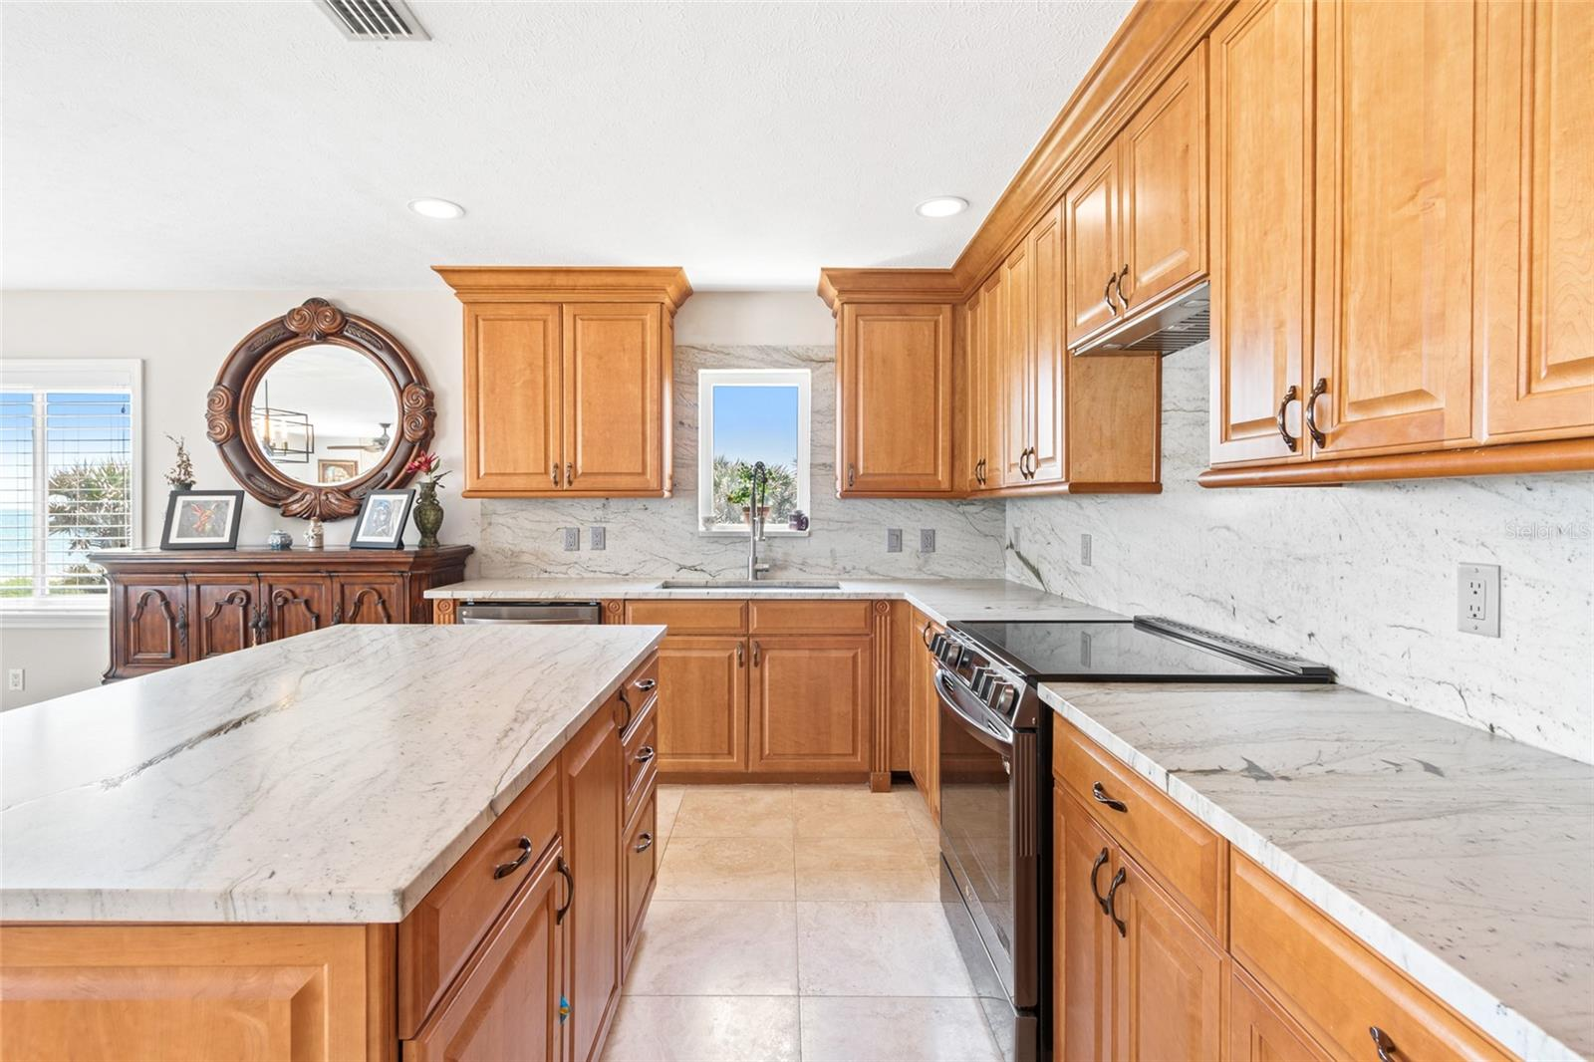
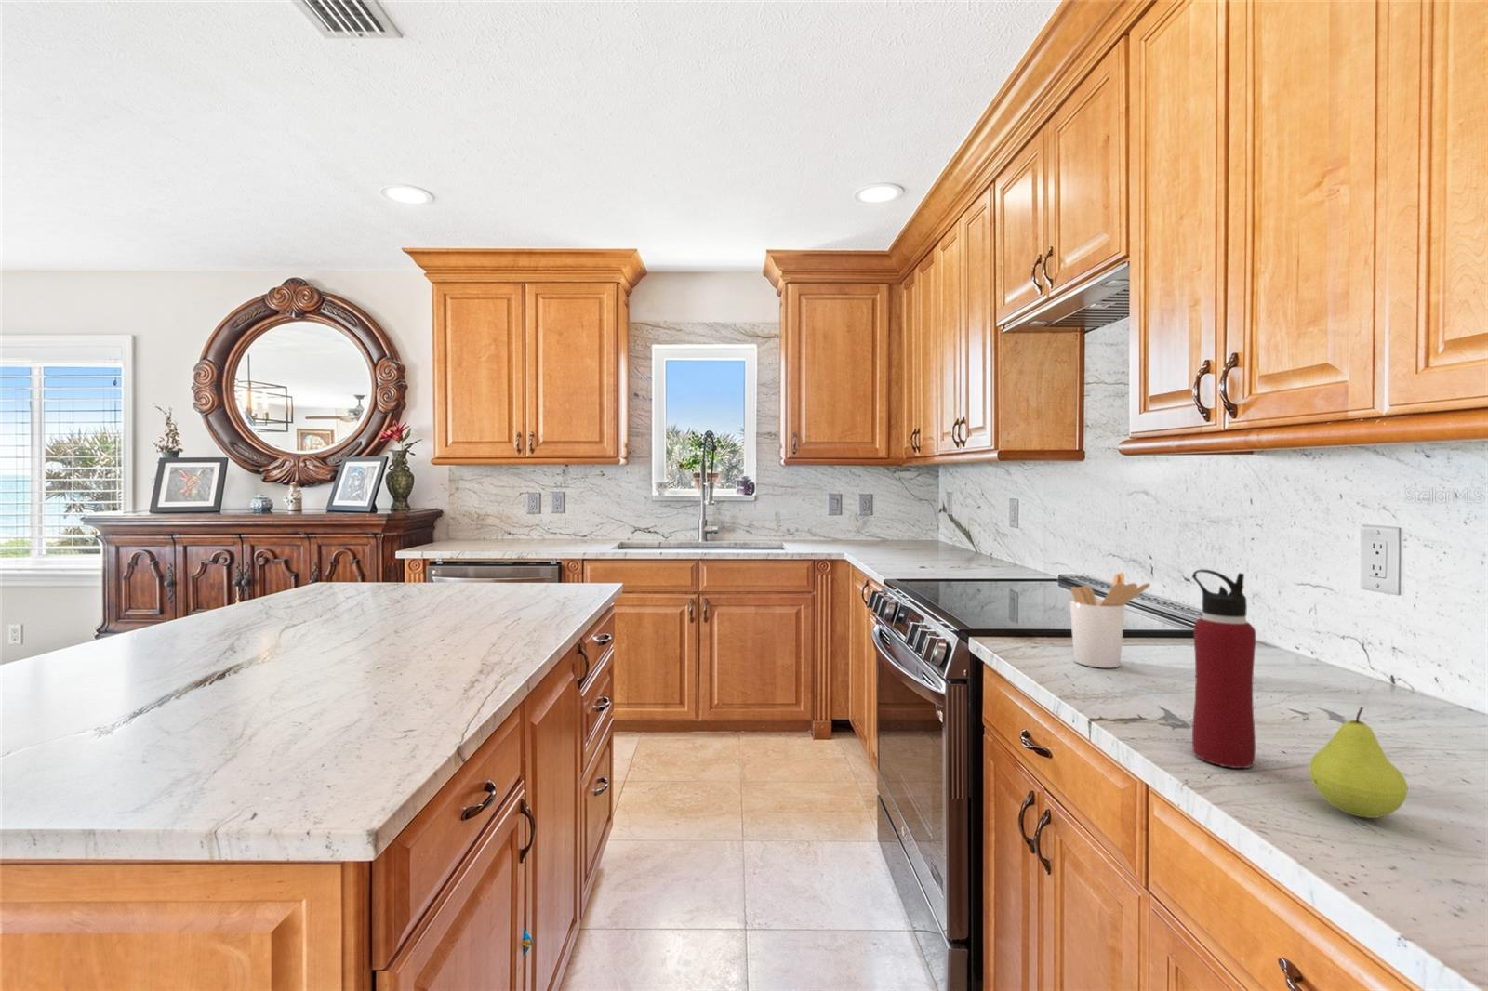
+ utensil holder (1106, 619)
+ water bottle (1222, 664)
+ fruit (1356, 760)
